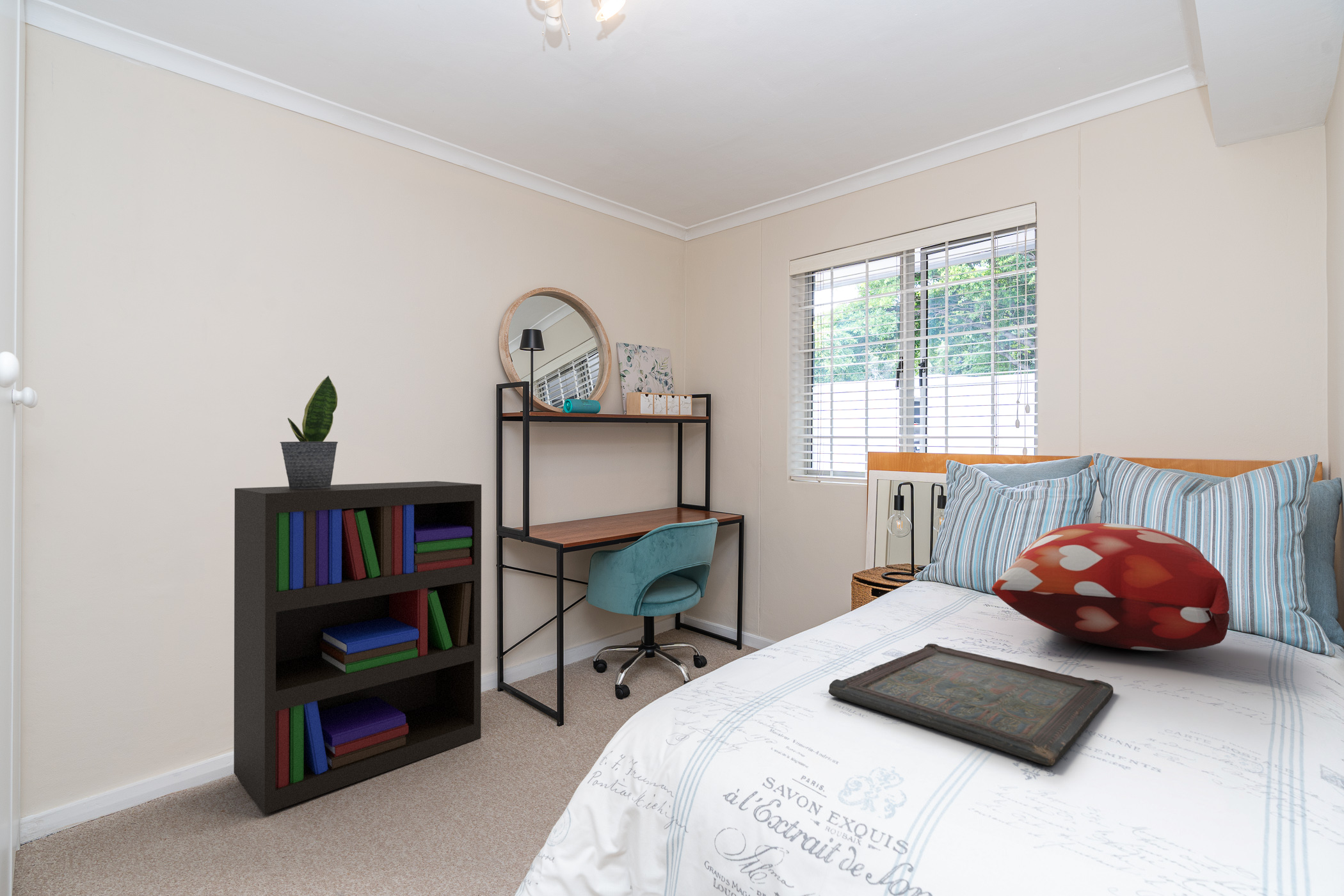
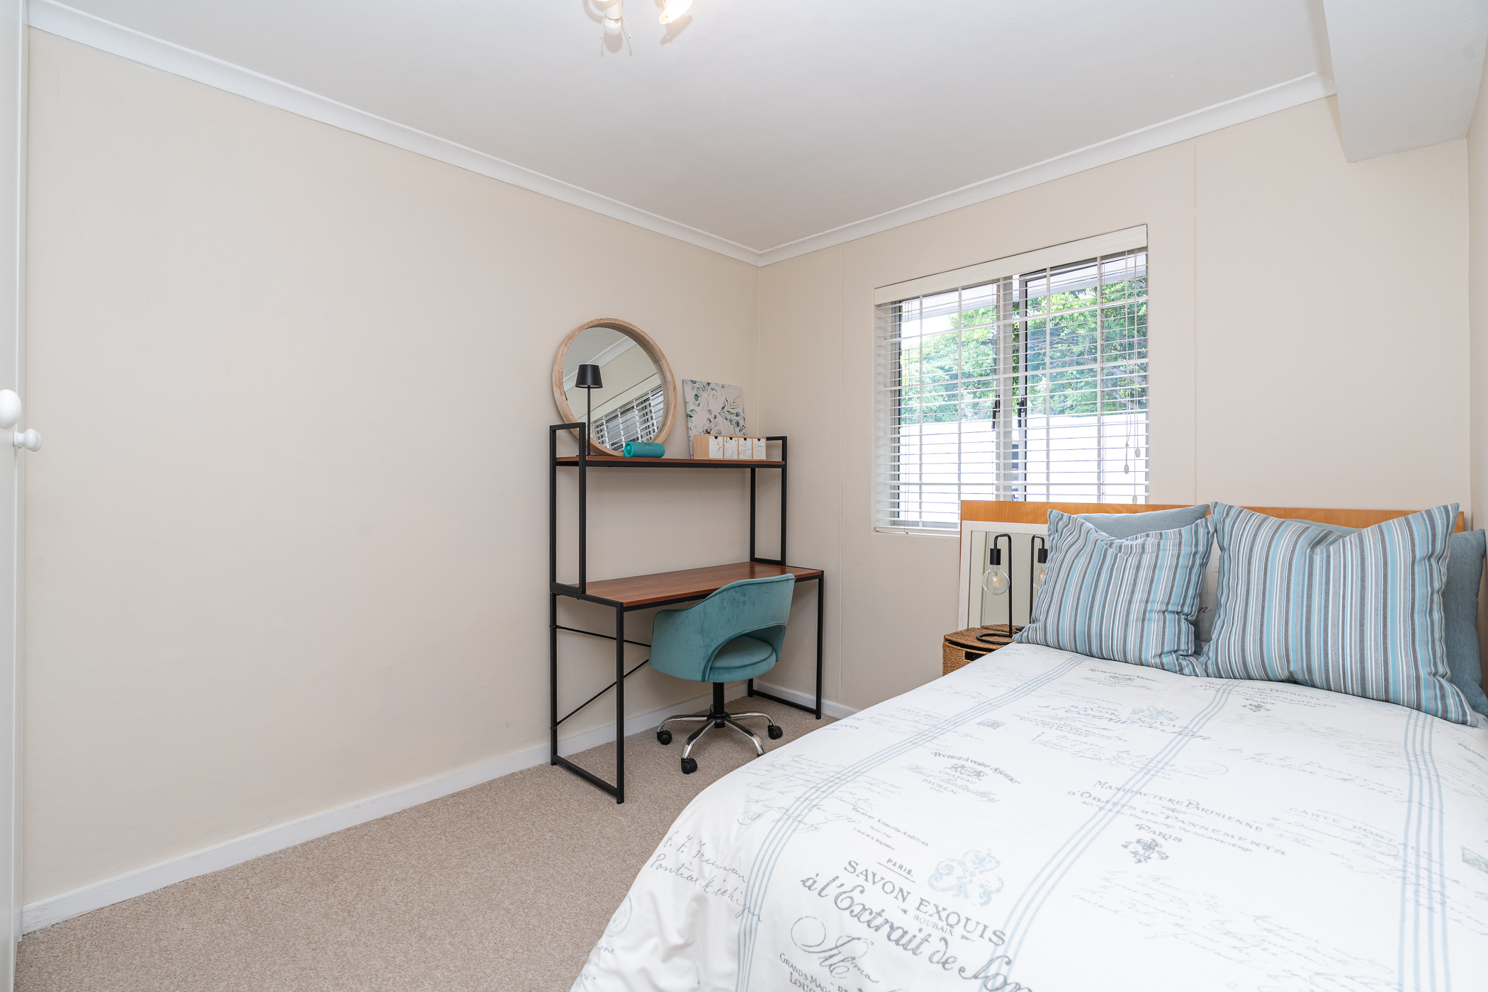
- potted plant (309, 431)
- decorative pillow (1102, 582)
- serving tray (976, 690)
- bookshelf (364, 620)
